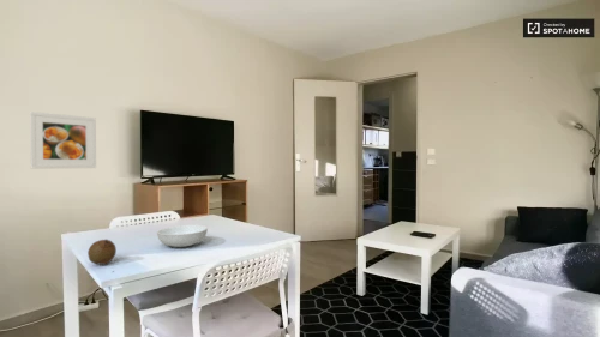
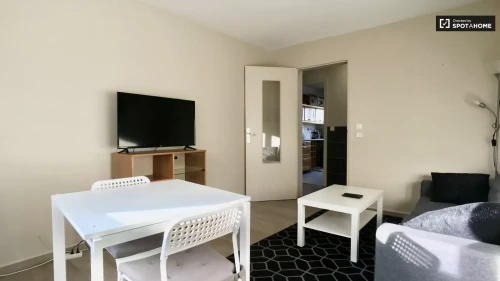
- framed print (65, 142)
- fruit (102, 251)
- serving bowl (182, 236)
